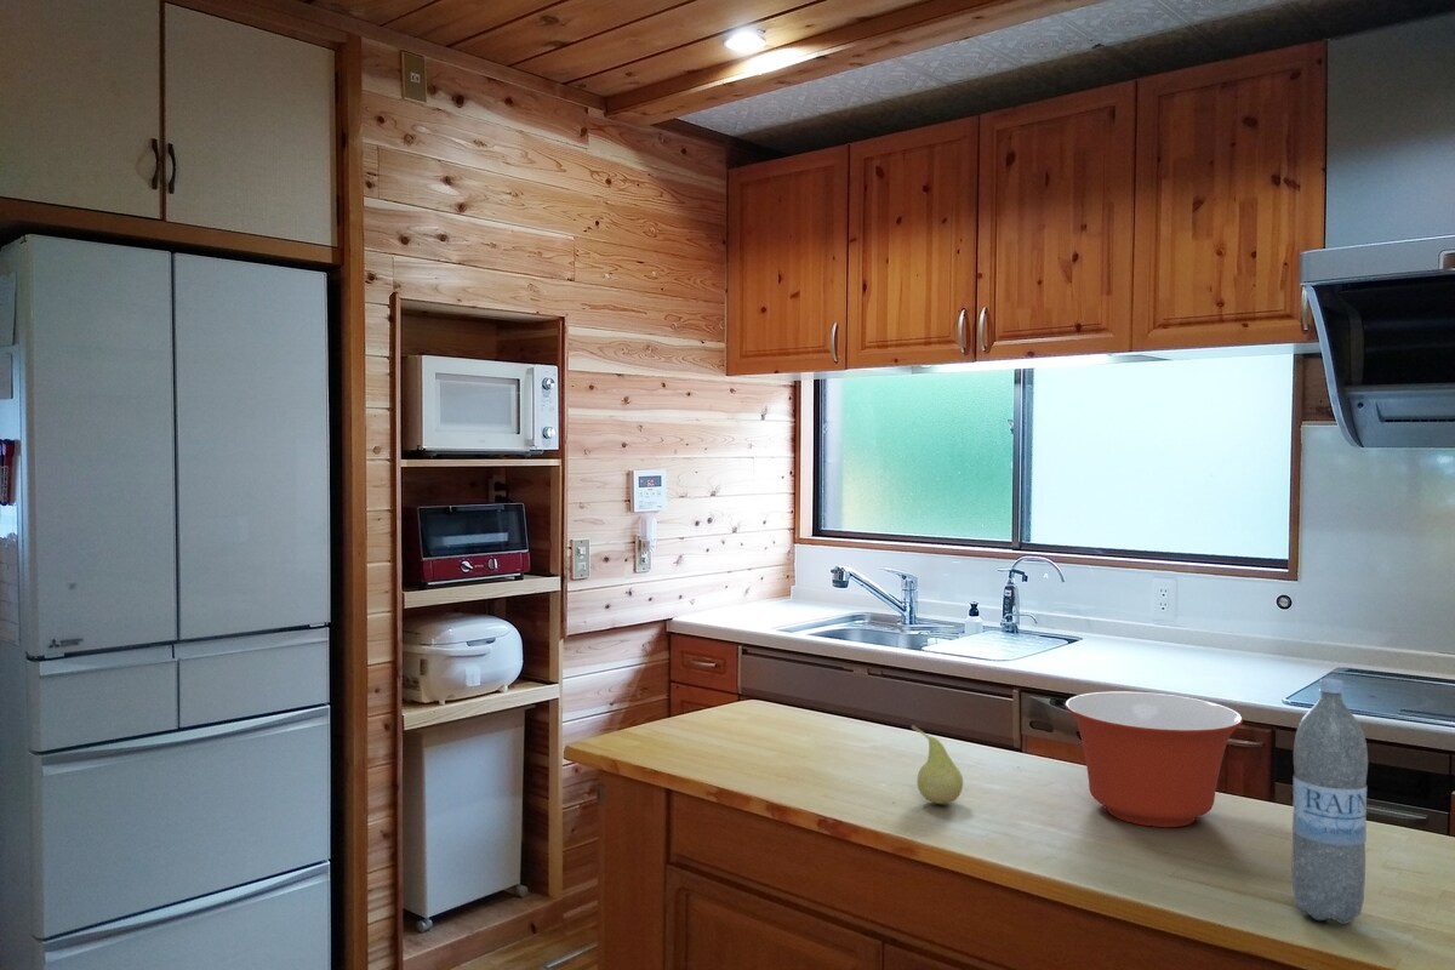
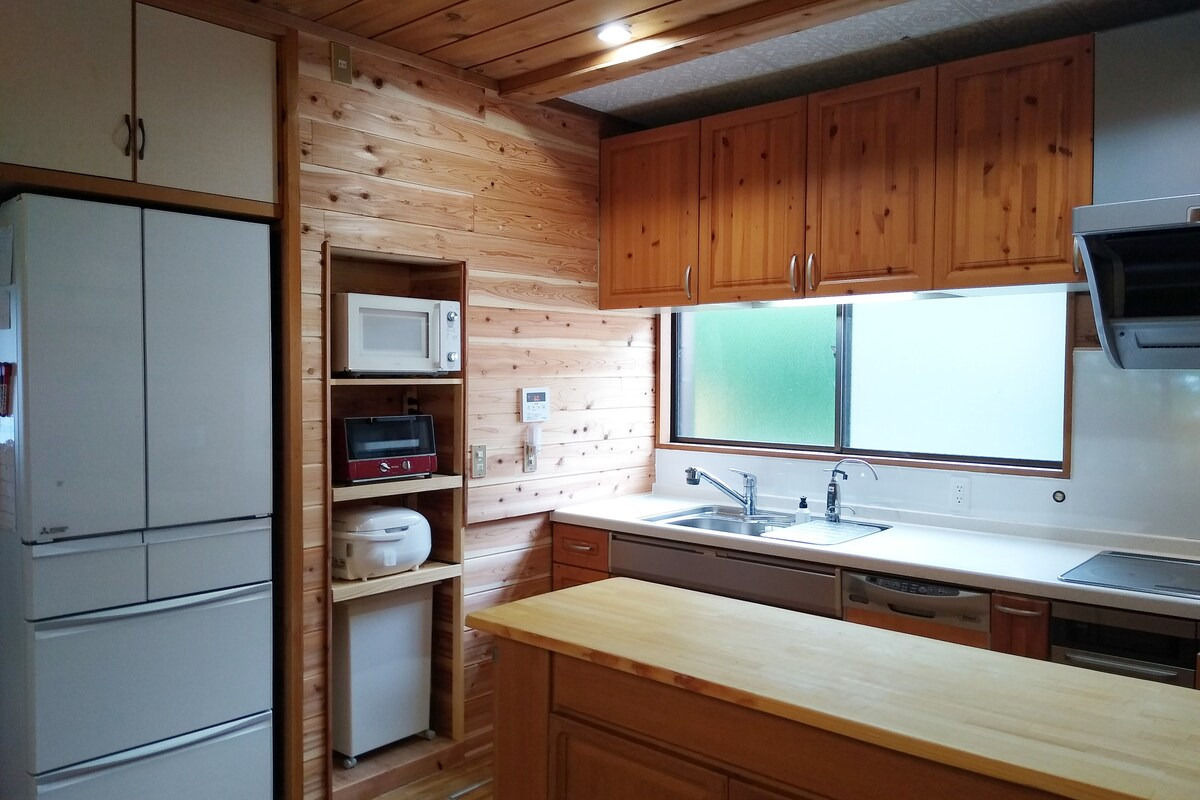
- water bottle (1329, 799)
- mixing bowl (1151, 760)
- fruit (936, 764)
